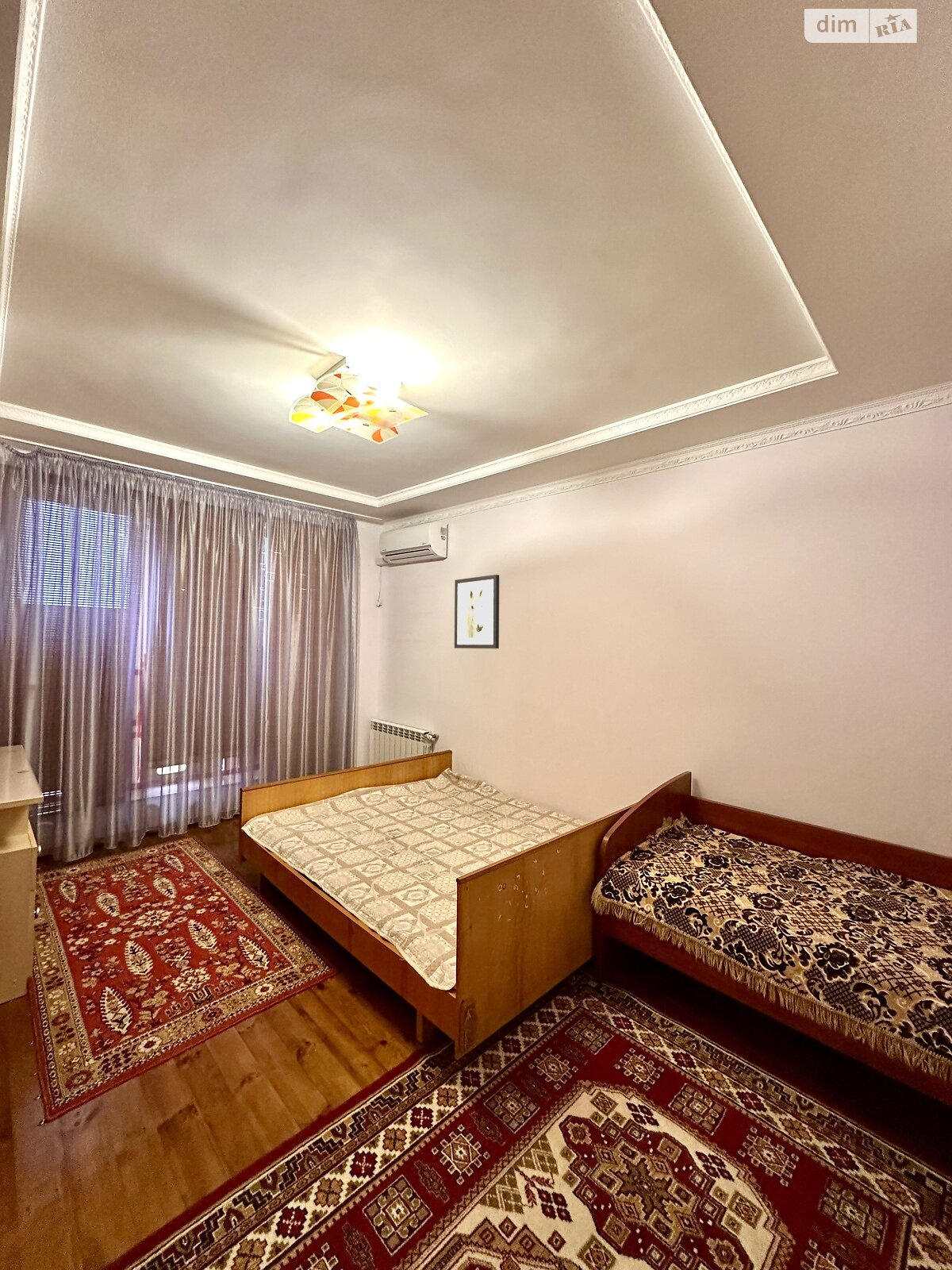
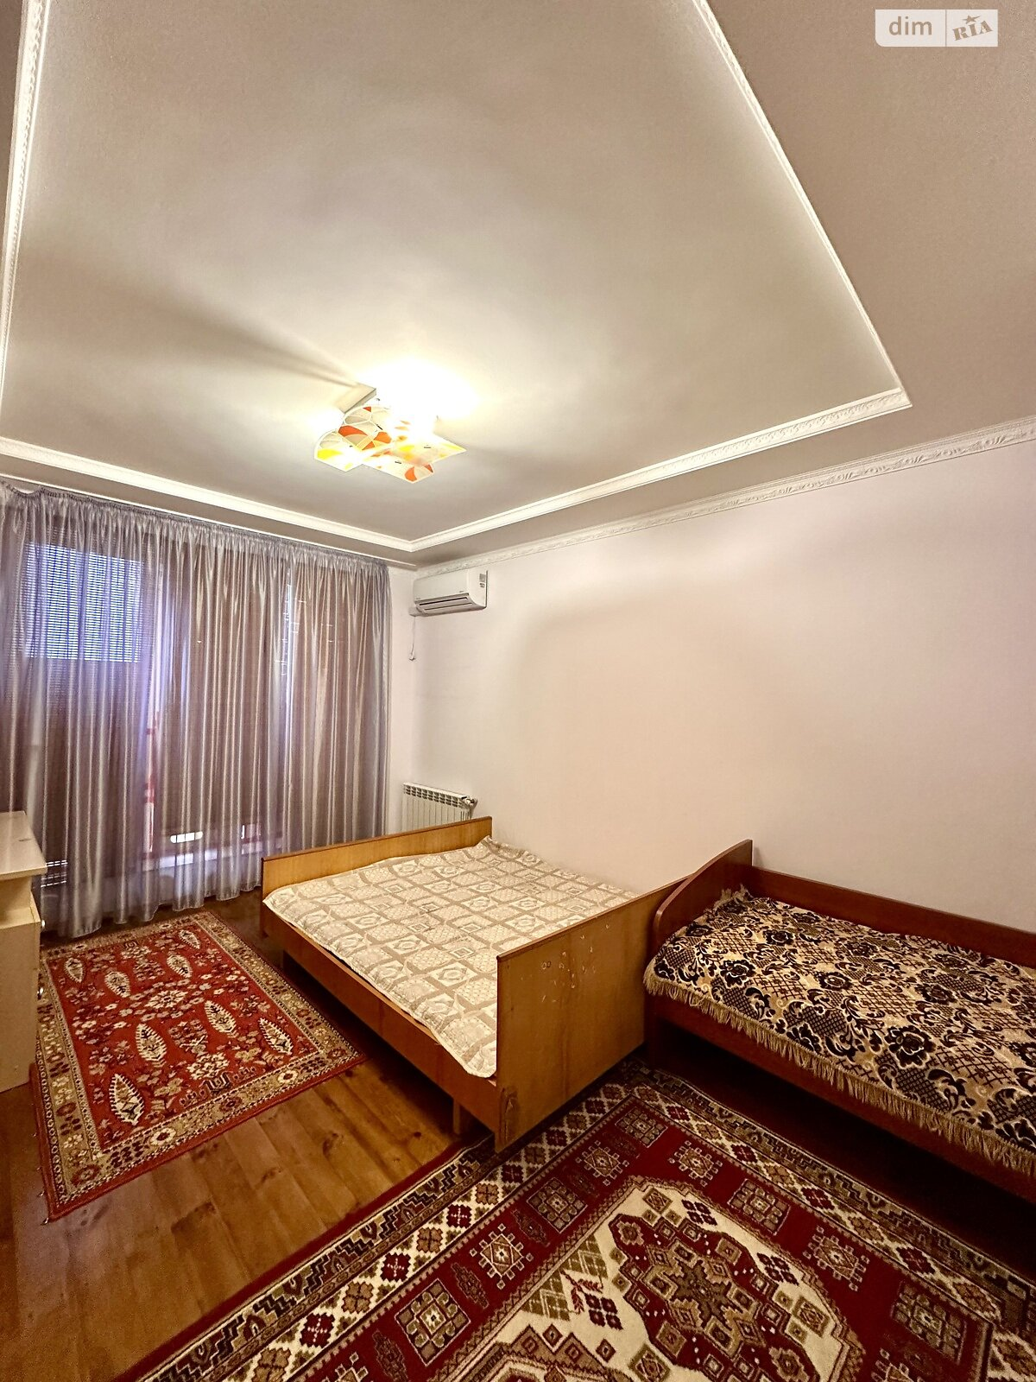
- wall art (476, 613)
